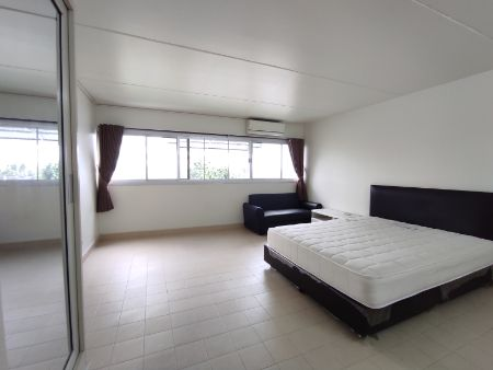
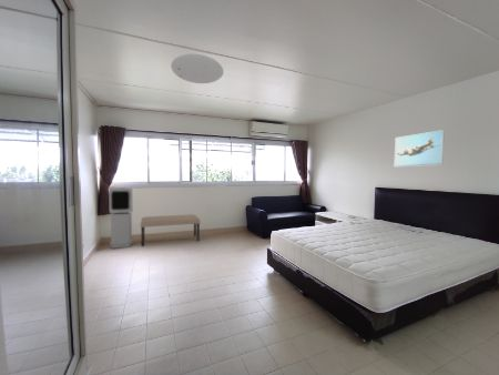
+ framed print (417, 150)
+ bench (171, 224)
+ air purifier (122, 216)
+ ceiling light (197, 70)
